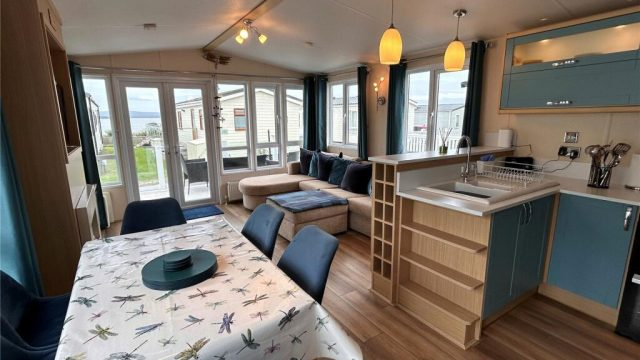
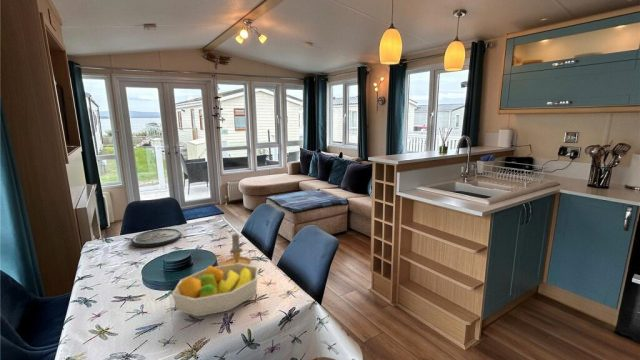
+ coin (157, 237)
+ candle (239, 248)
+ fruit bowl (219, 285)
